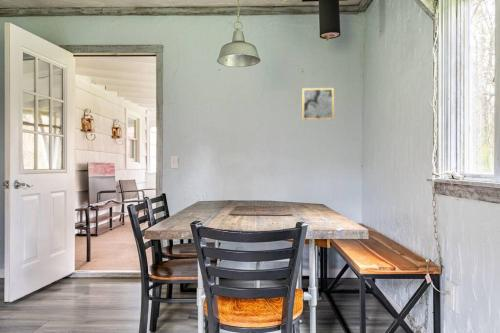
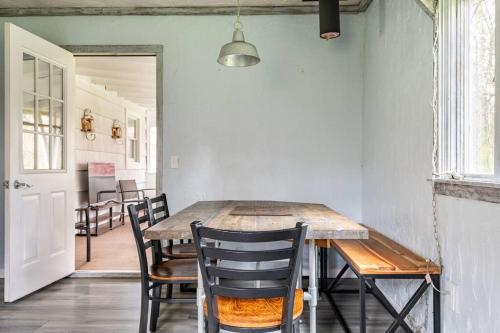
- wall art (317, 103)
